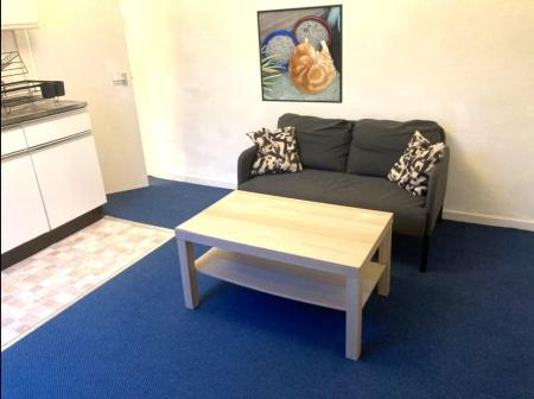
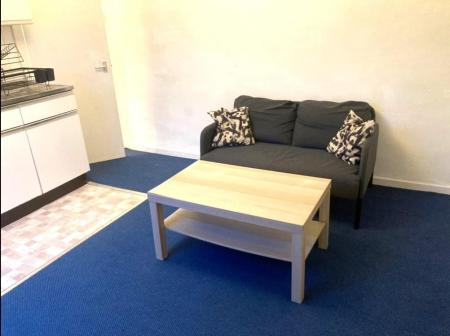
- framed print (299, 56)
